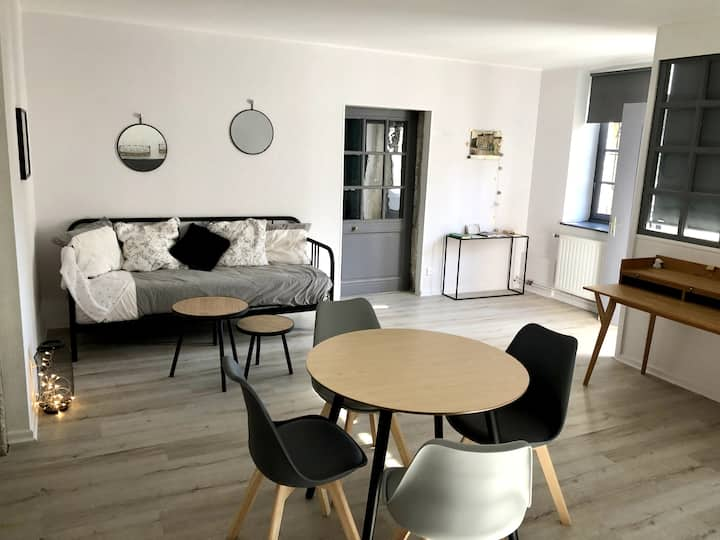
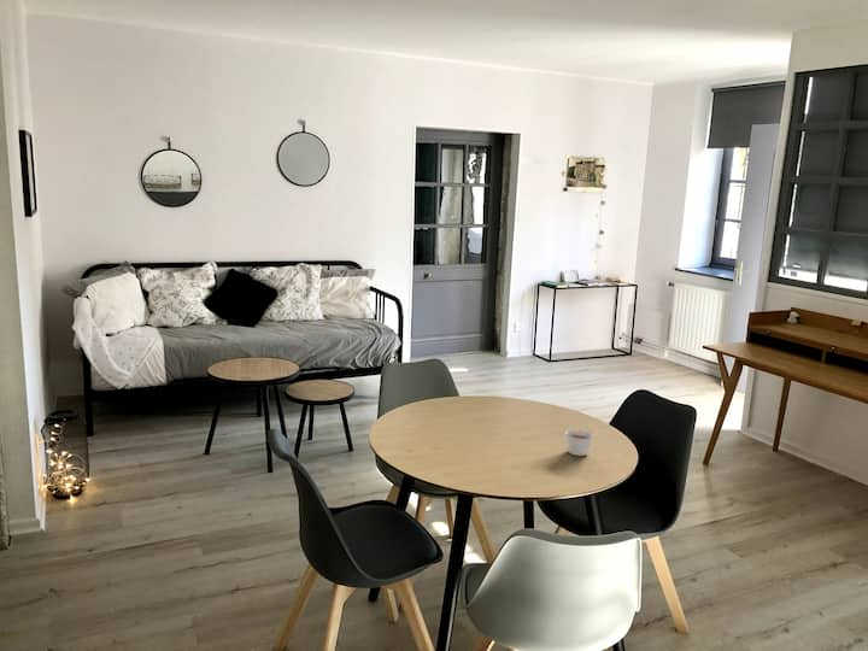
+ candle (579, 442)
